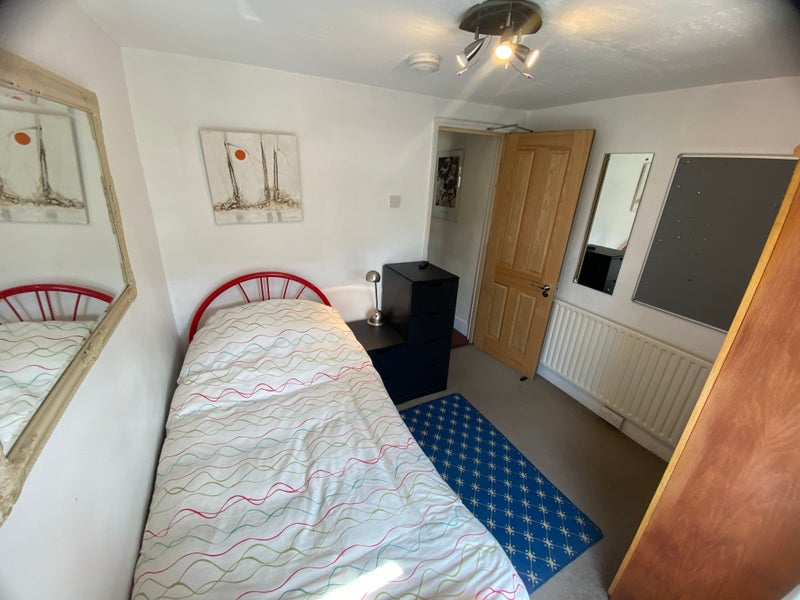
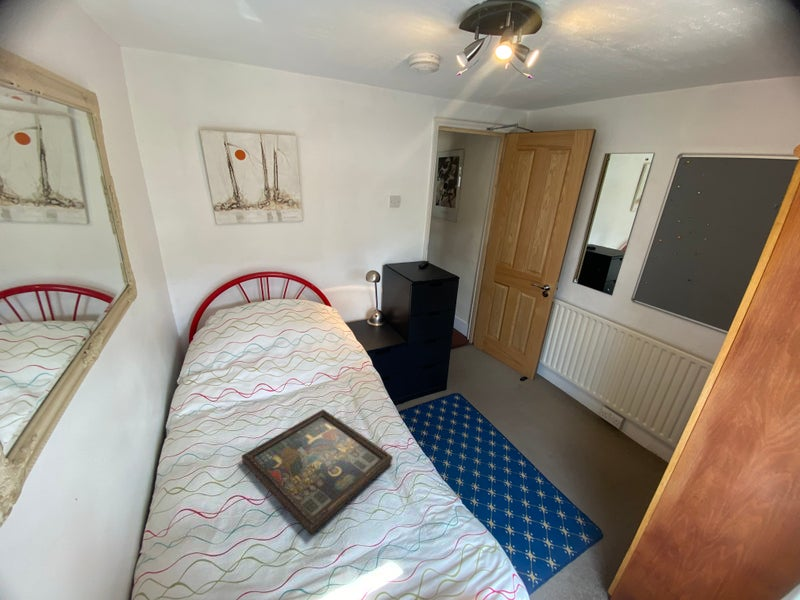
+ decorative tray (318, 458)
